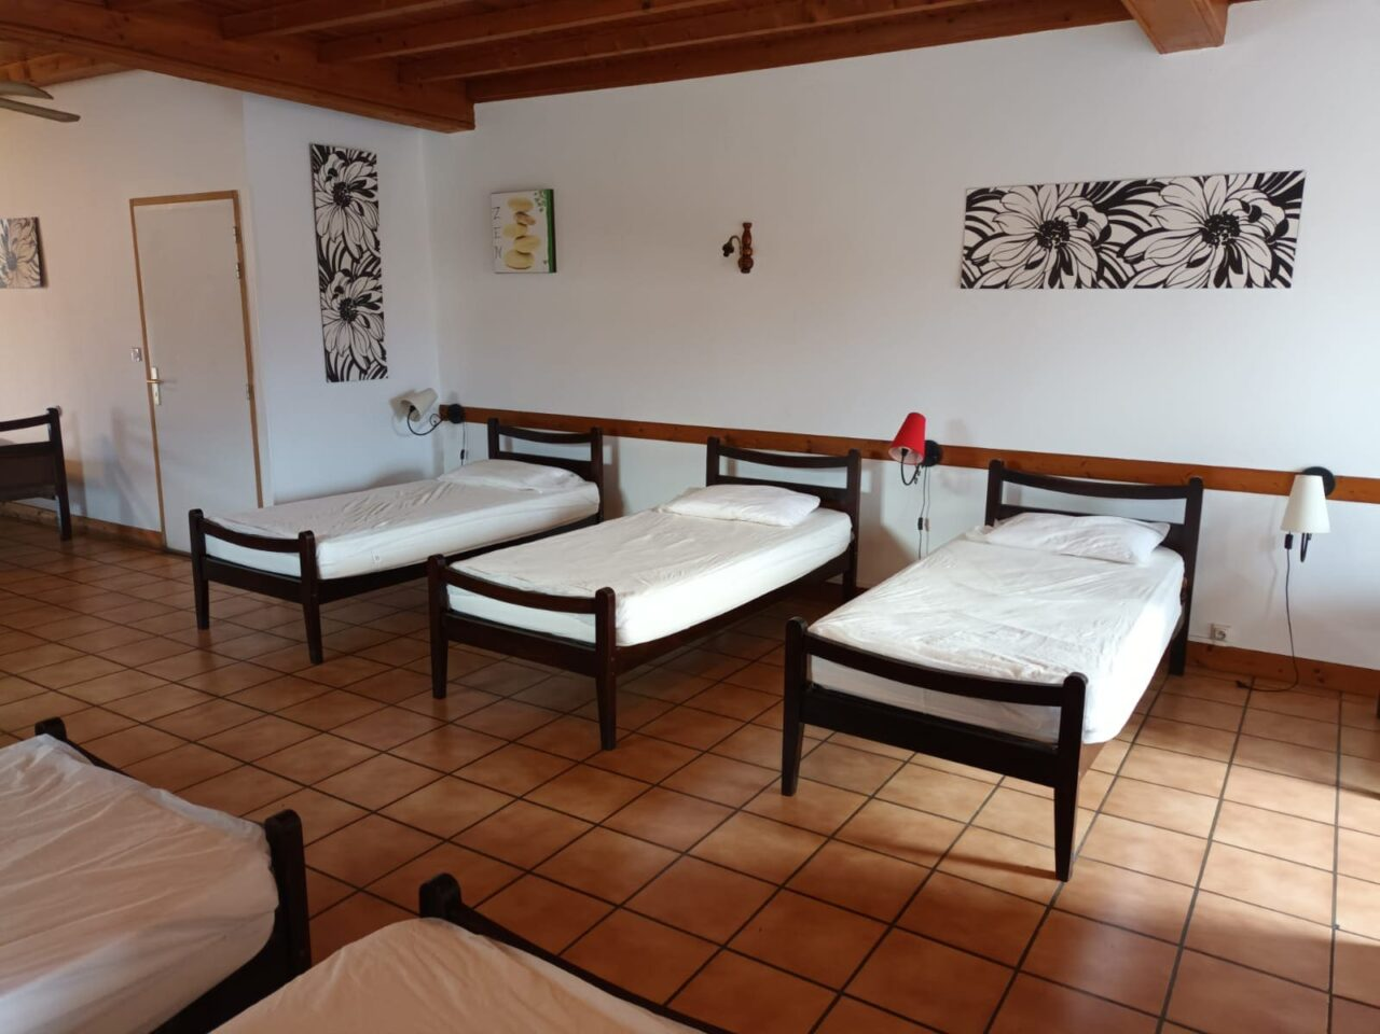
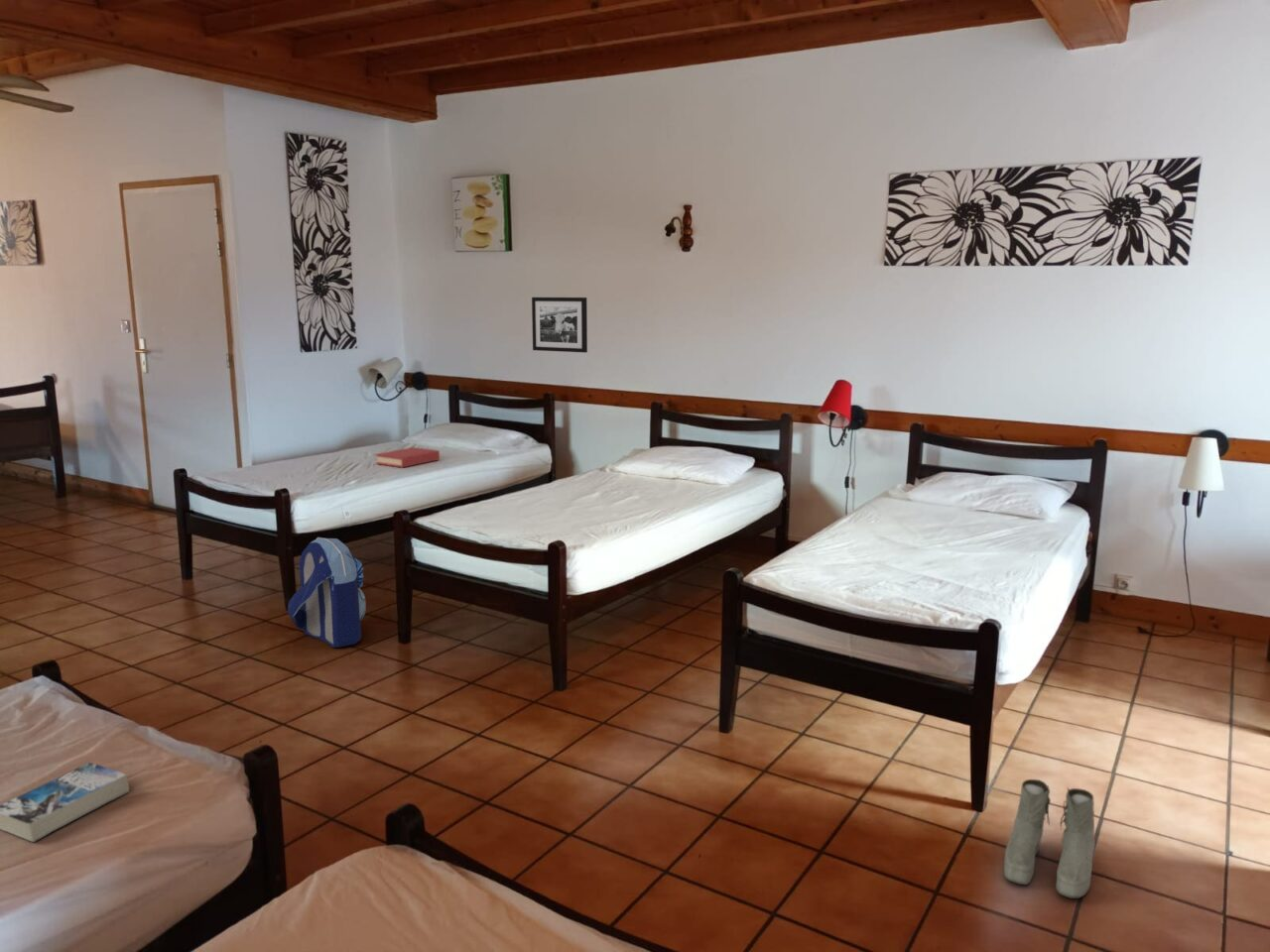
+ hardback book (408, 457)
+ boots (1049, 825)
+ book (62, 798)
+ picture frame (559, 324)
+ backpack (328, 588)
